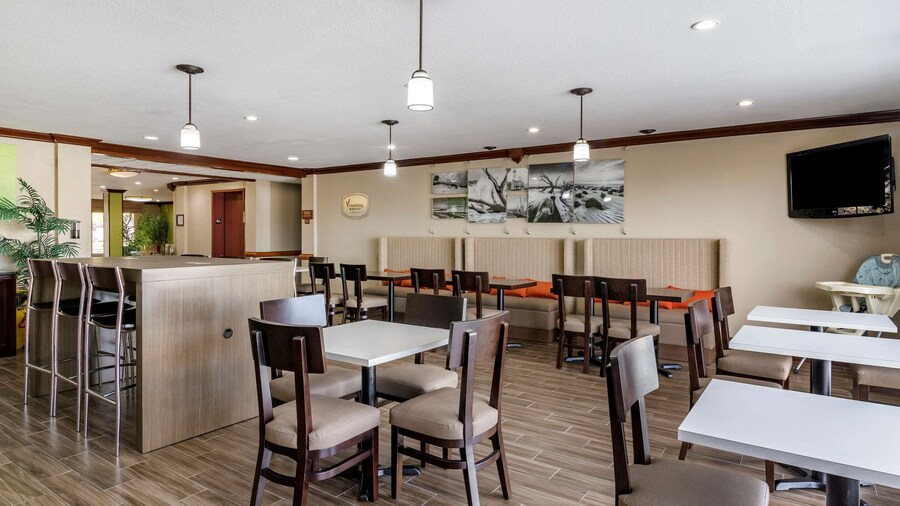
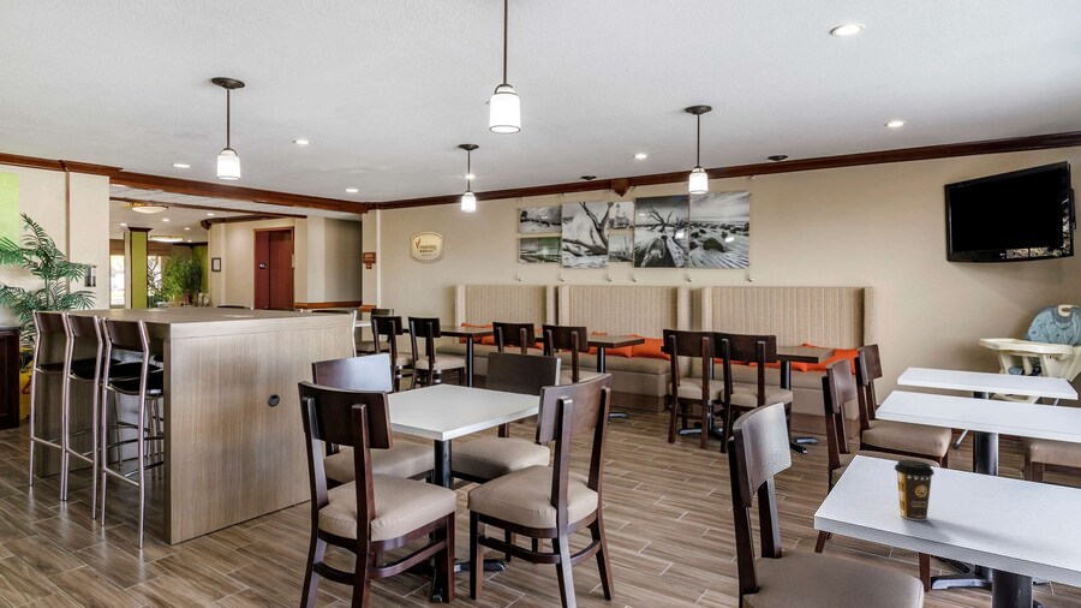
+ coffee cup (913, 489)
